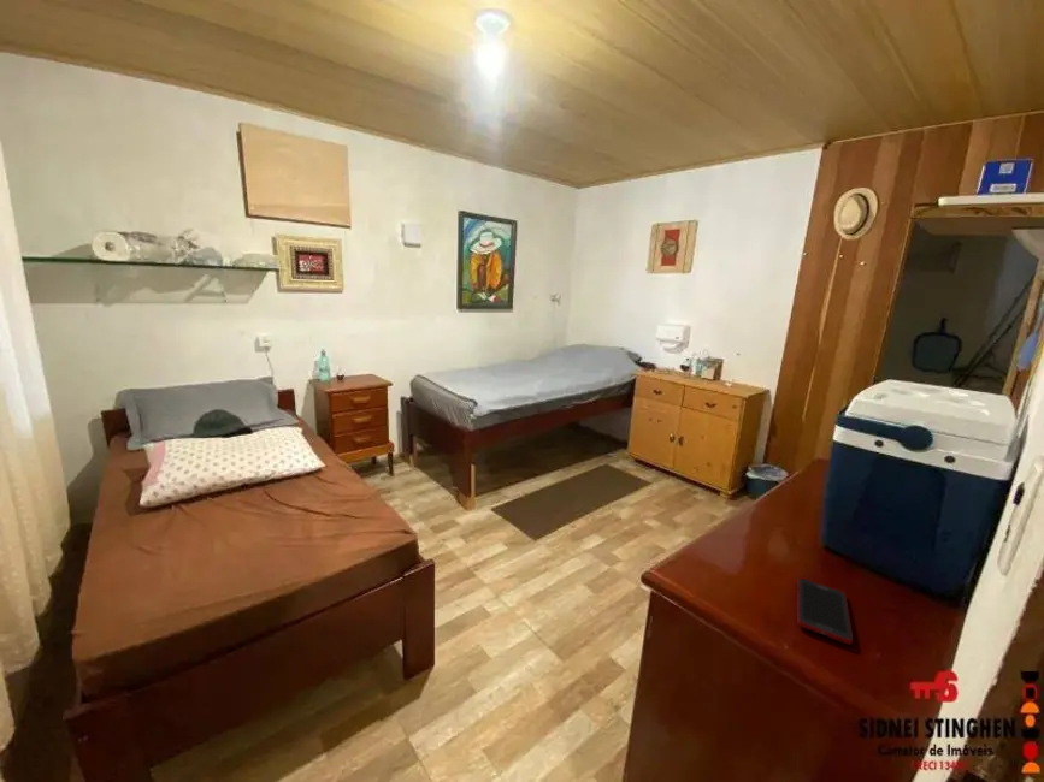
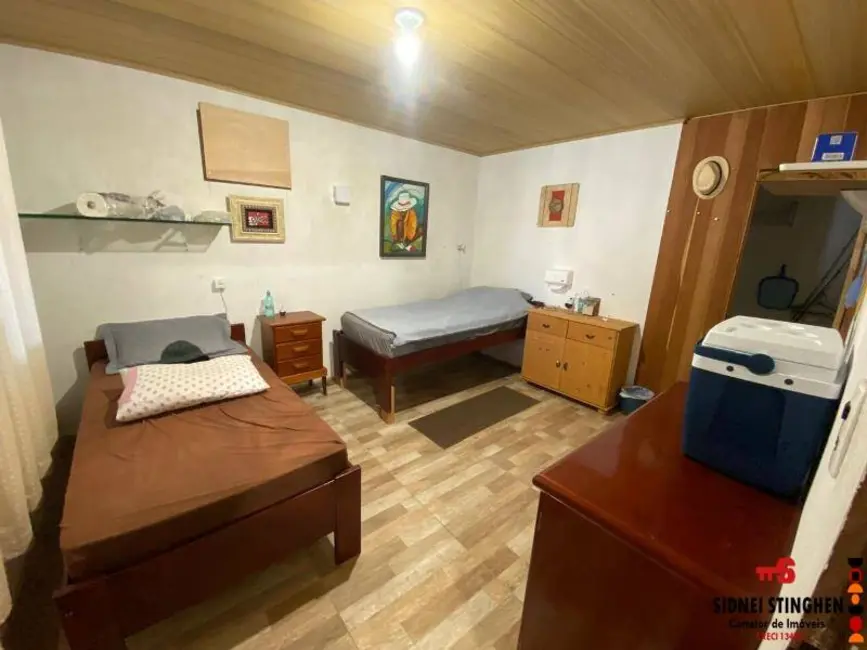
- cell phone (822, 608)
